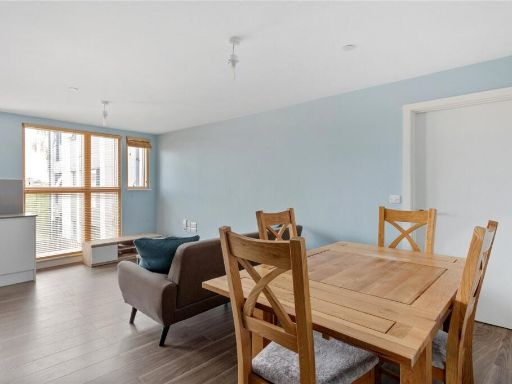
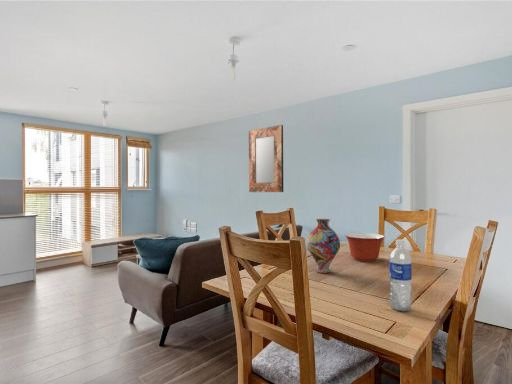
+ mixing bowl (364, 247)
+ vase (323, 245)
+ water bottle (400, 274)
+ home mirror (265, 160)
